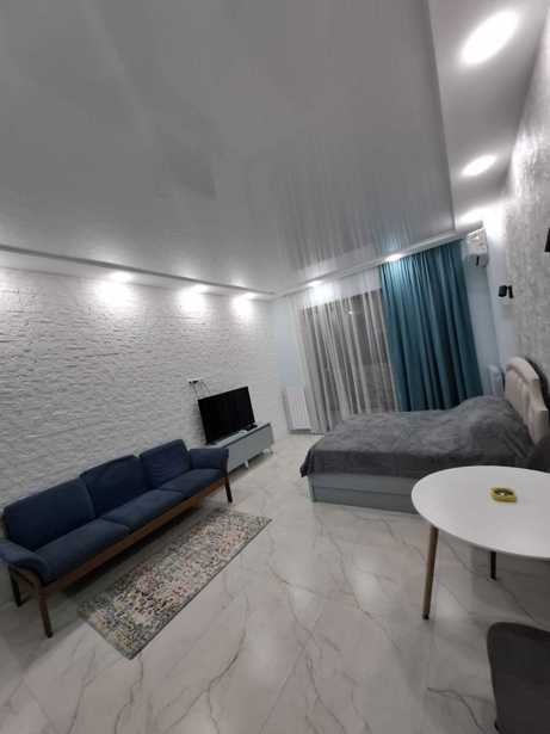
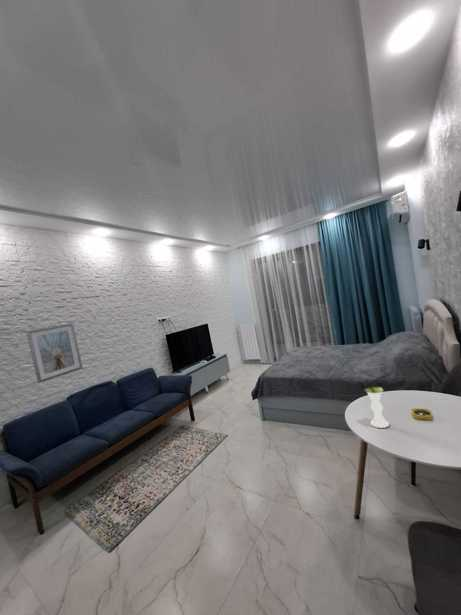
+ picture frame (56, 351)
+ vase (375, 402)
